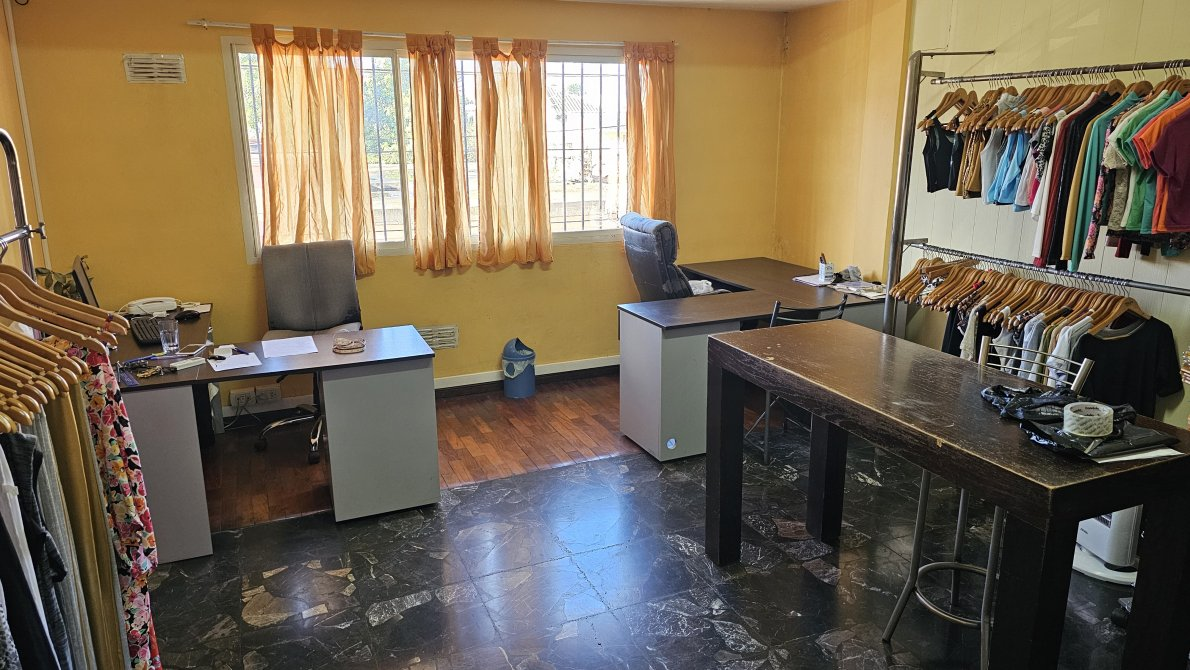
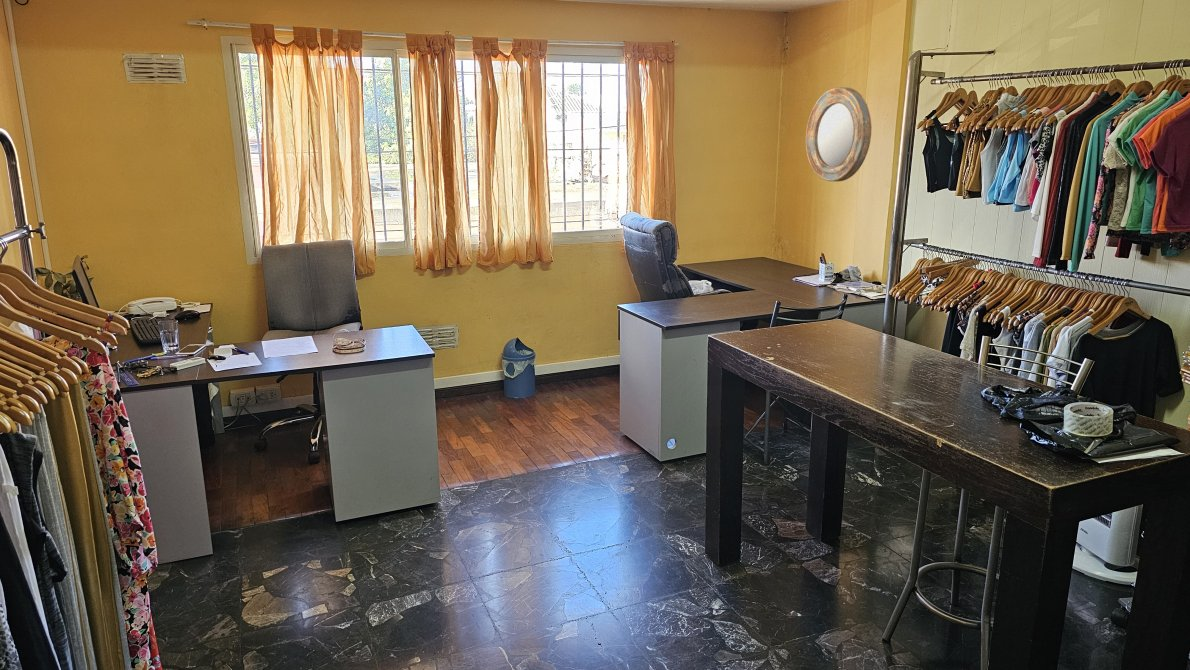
+ home mirror (836, 135)
